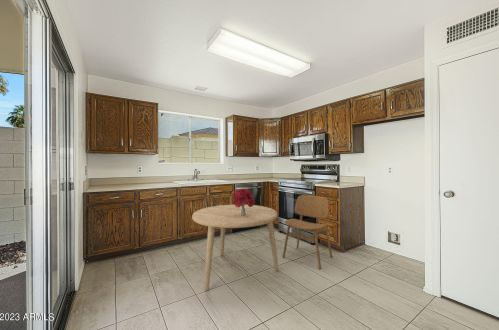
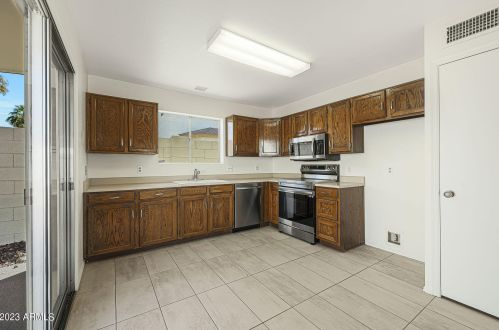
- bouquet (243, 201)
- dining chair (307, 227)
- dining table (224, 239)
